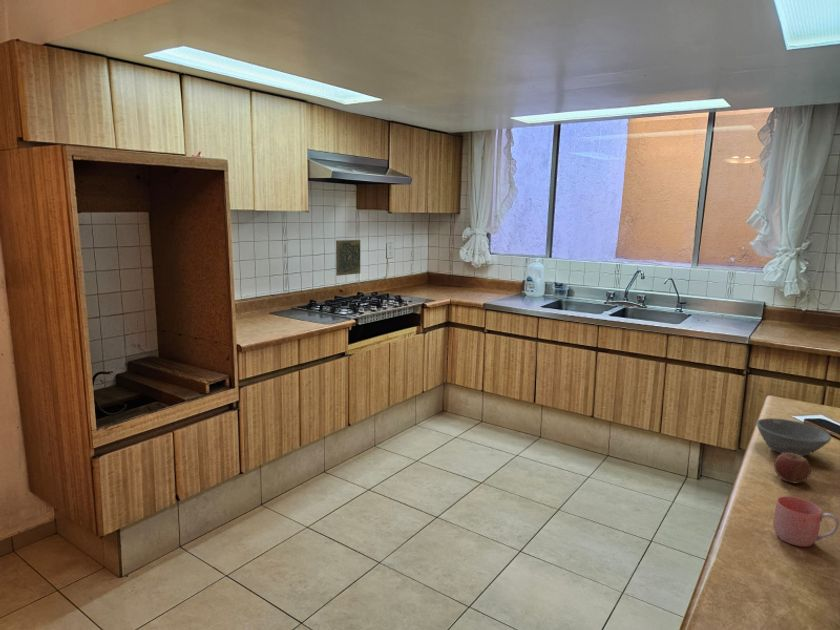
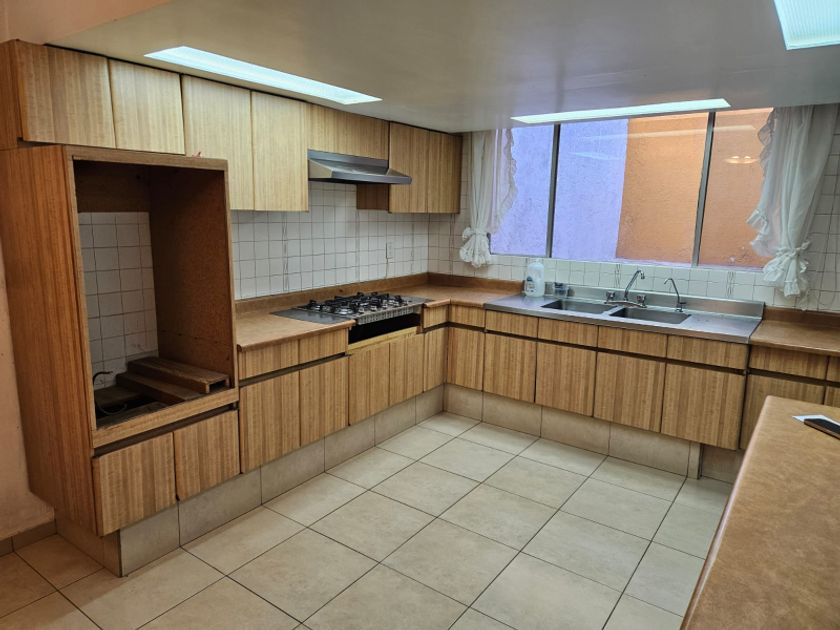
- bowl (791, 440)
- decorative tile (348, 257)
- apple (792, 466)
- mug (805, 524)
